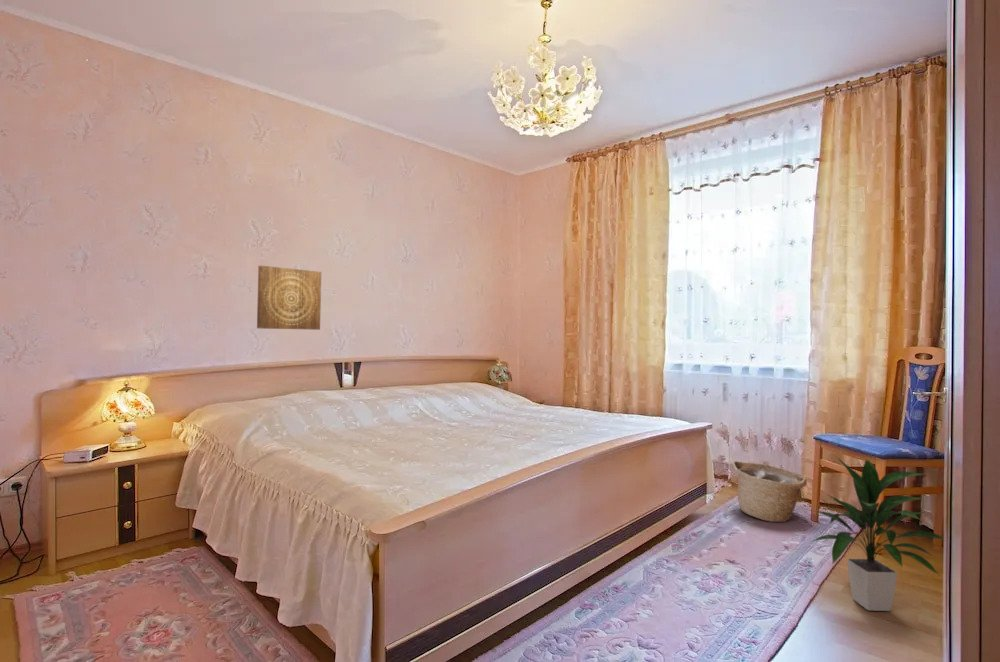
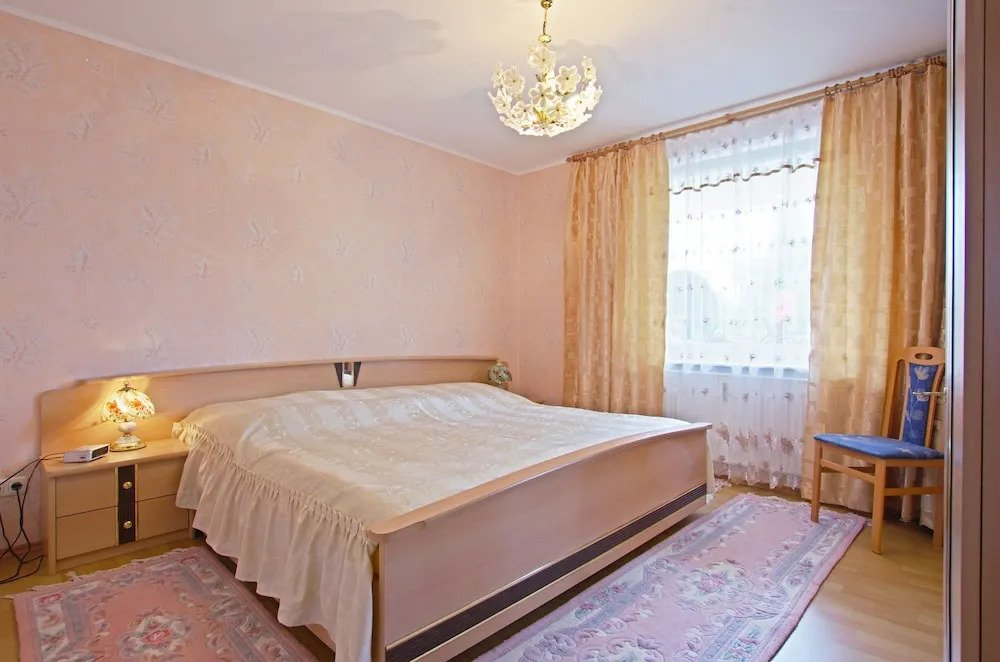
- wall art (290, 299)
- basket (767, 490)
- indoor plant (871, 529)
